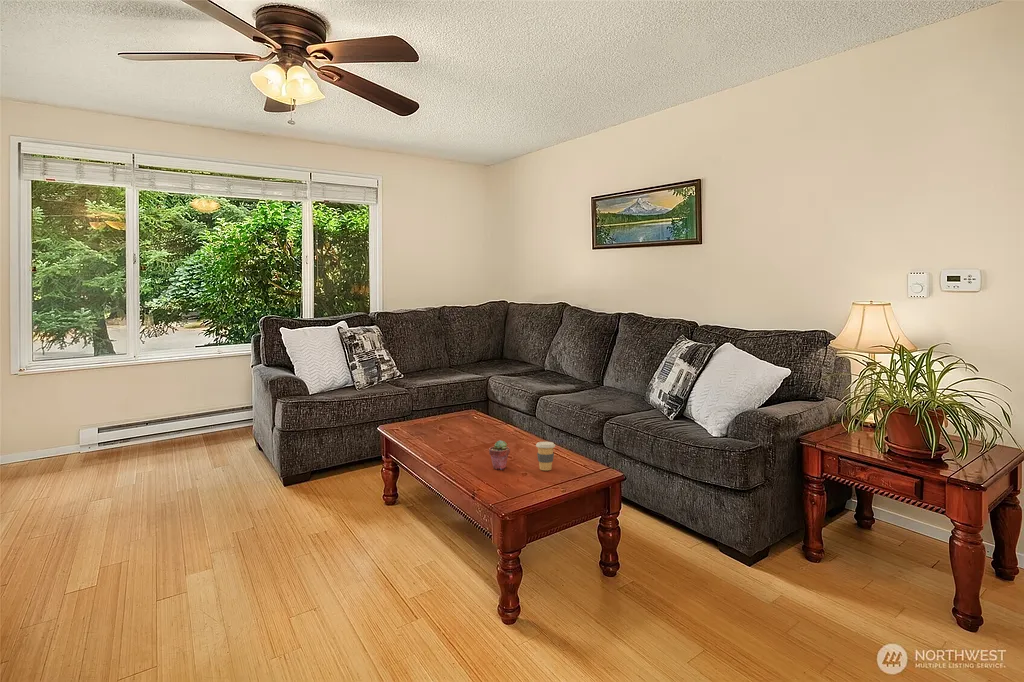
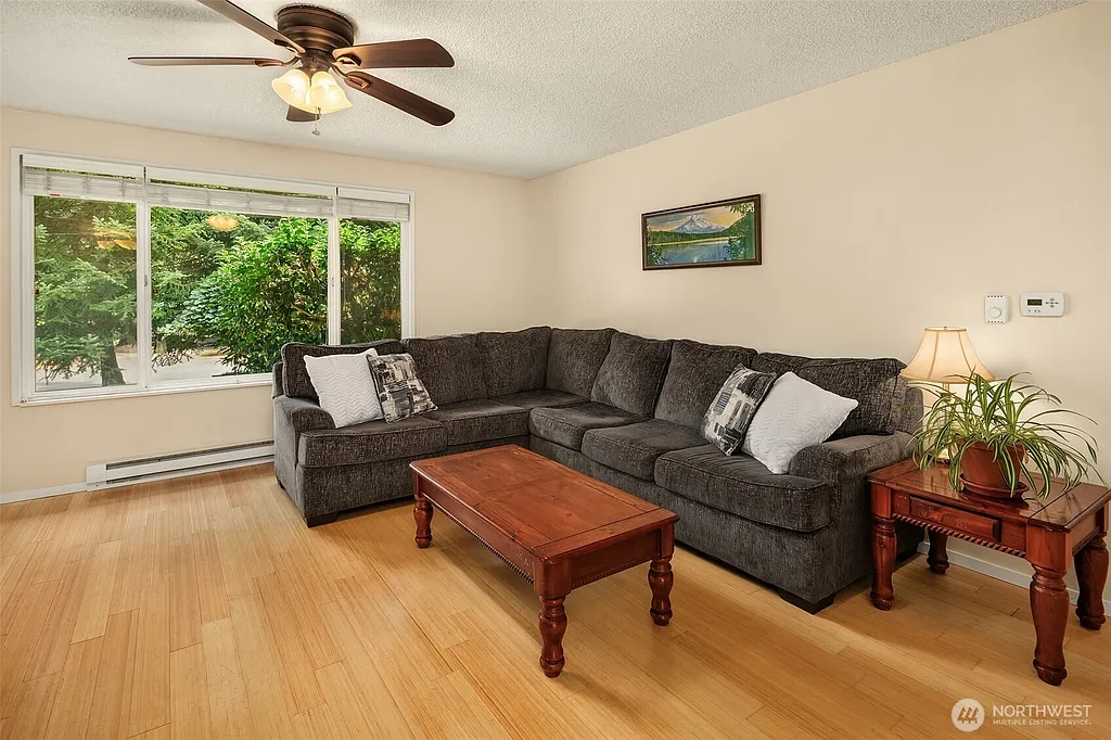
- potted succulent (499, 453)
- coffee cup (545, 456)
